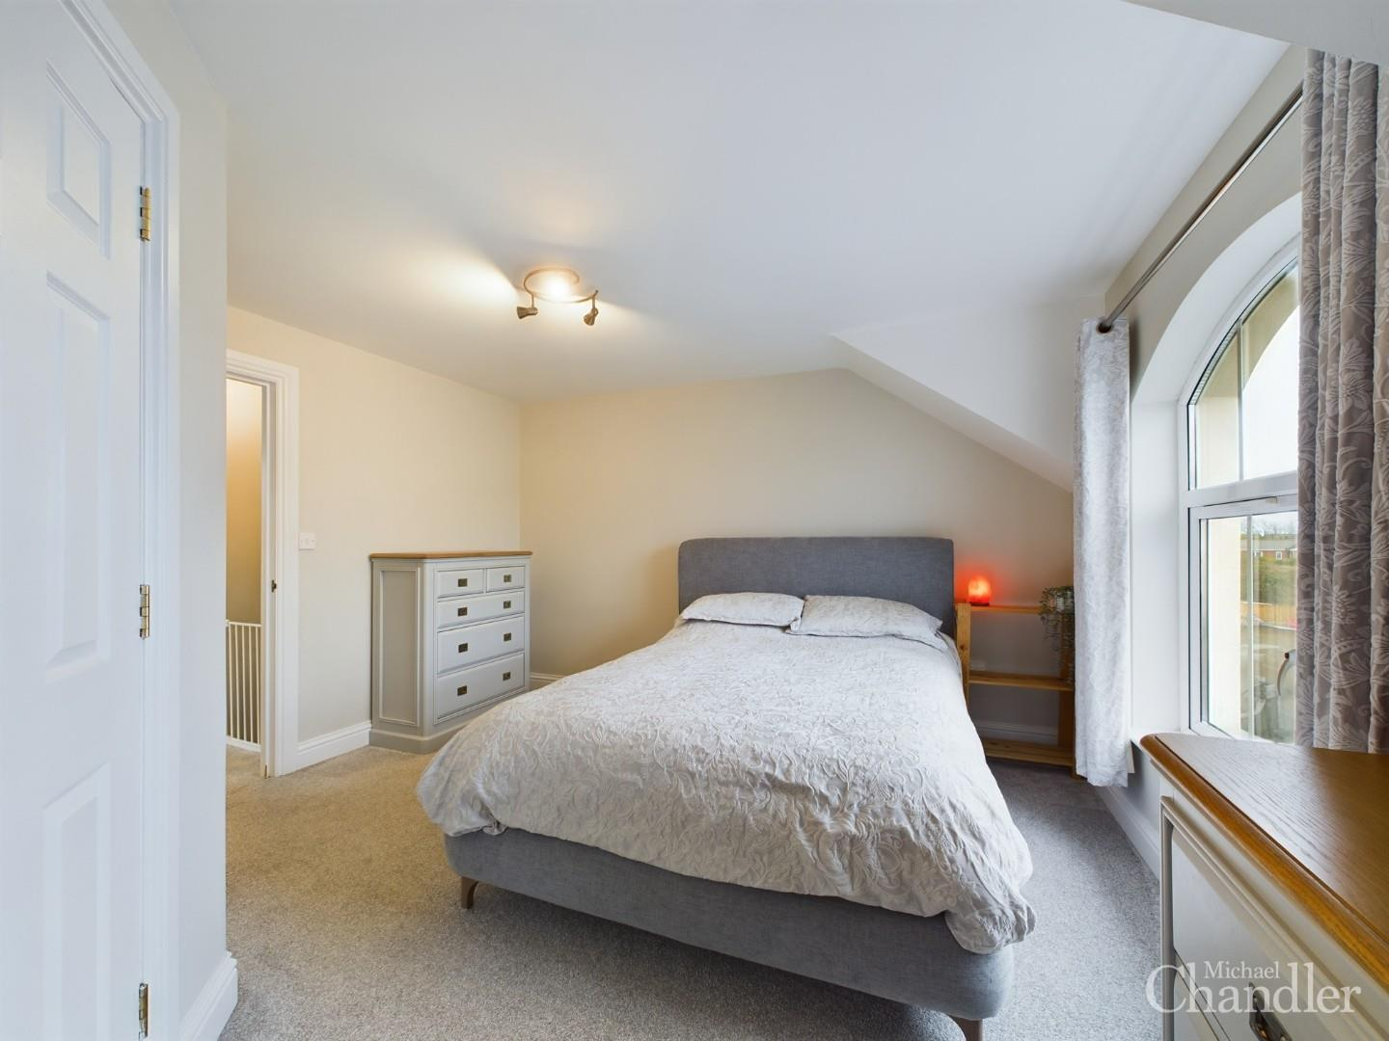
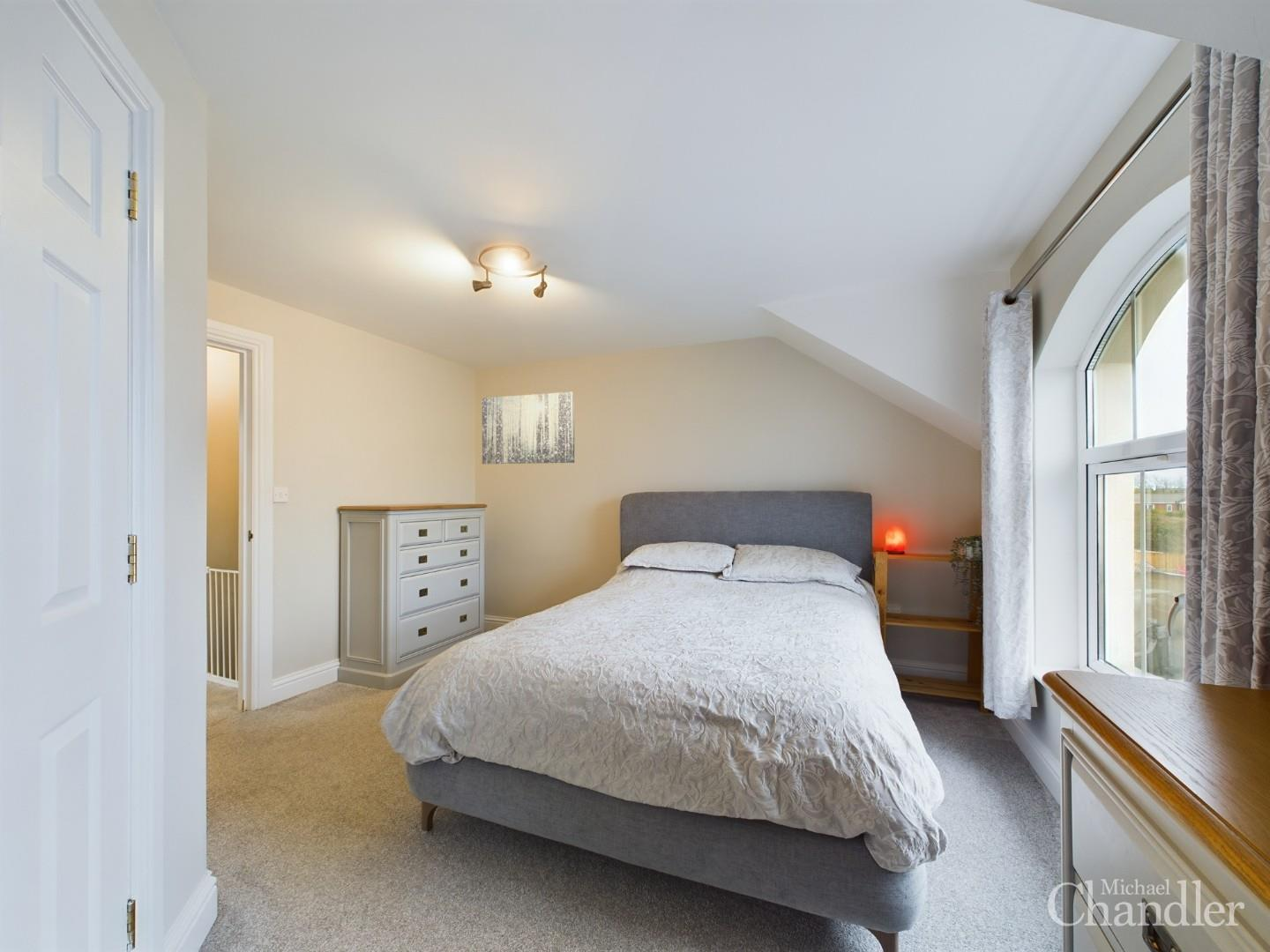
+ wall art (527, 429)
